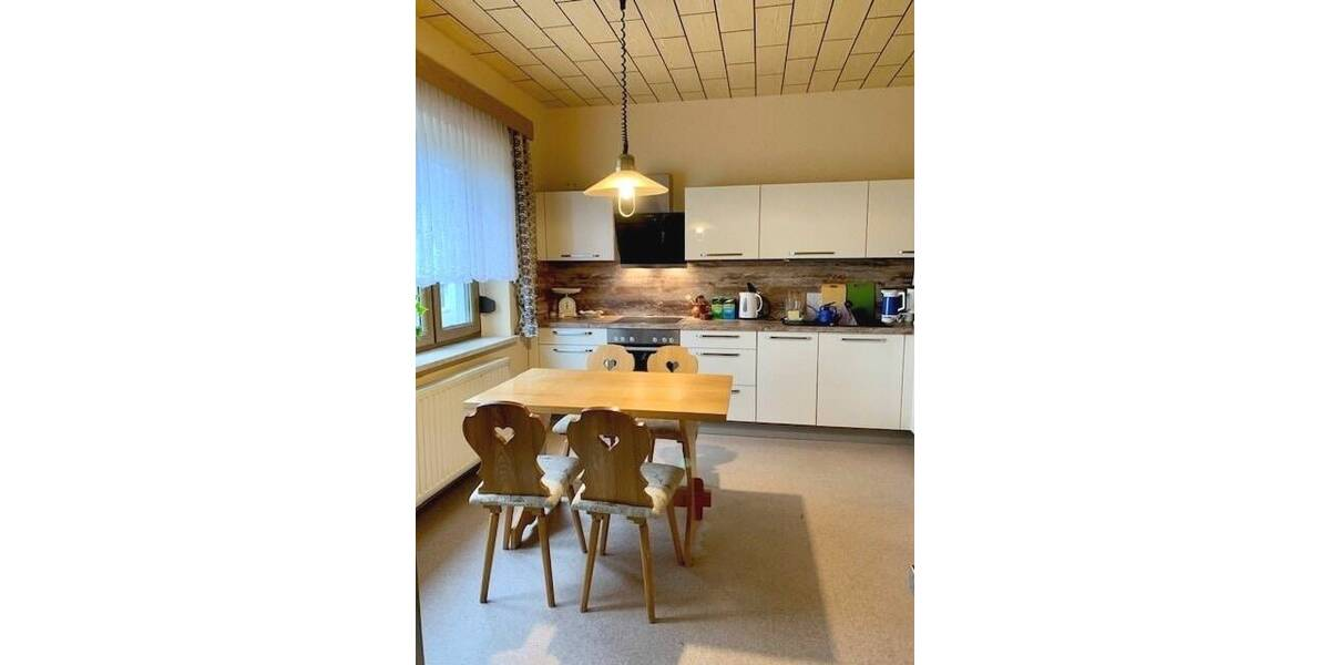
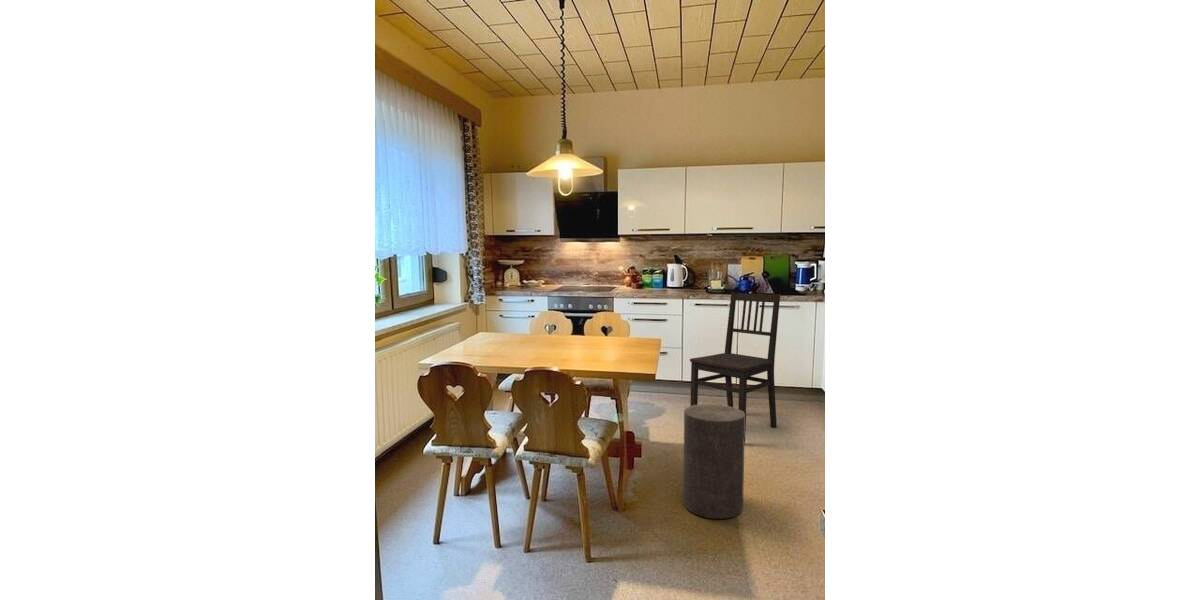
+ dining chair (735, 361)
+ stool (713, 458)
